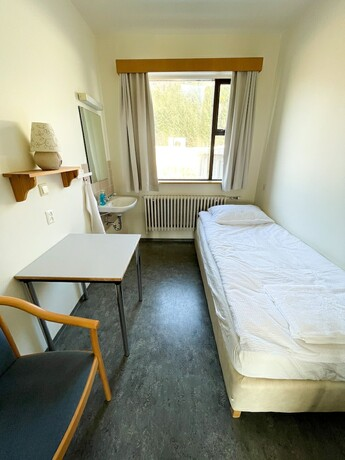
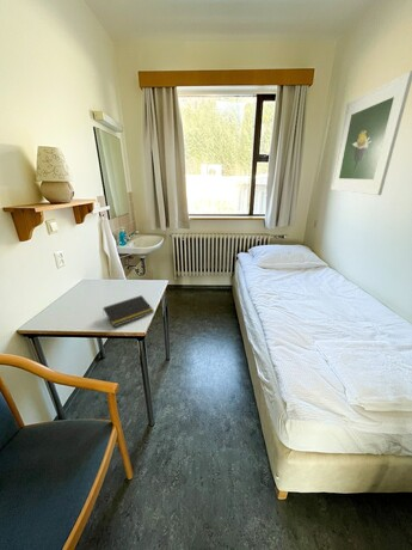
+ notepad (128, 310)
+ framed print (362, 145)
